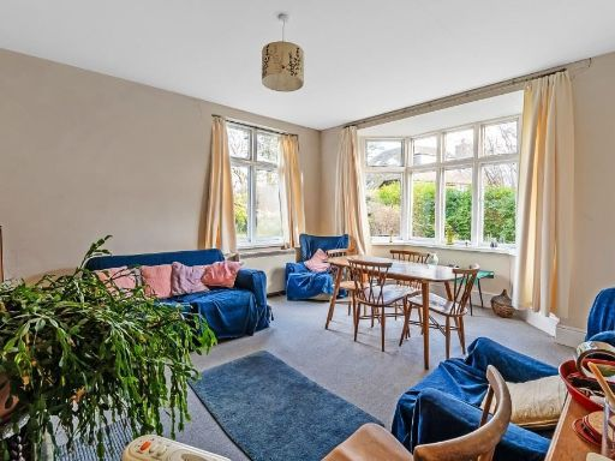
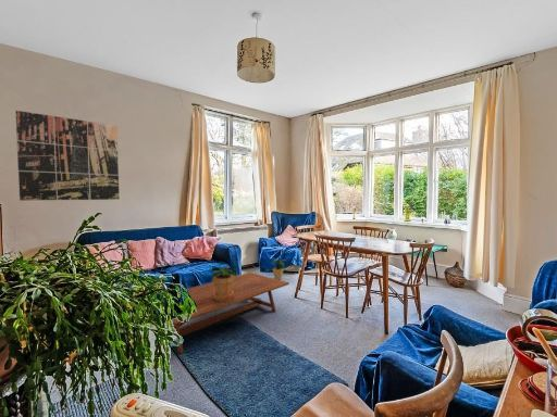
+ potted plant (223, 280)
+ wall art (72, 160)
+ potted plant (277, 268)
+ coffee table (219, 306)
